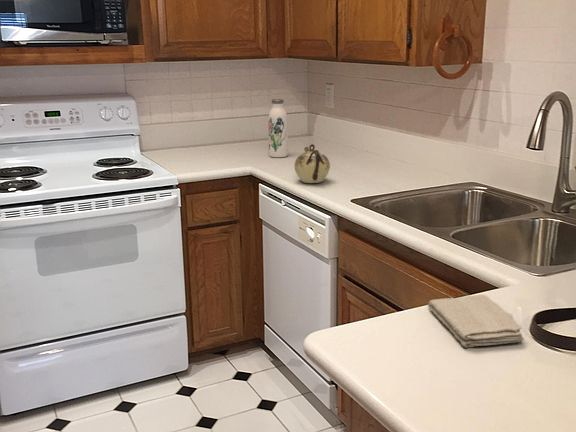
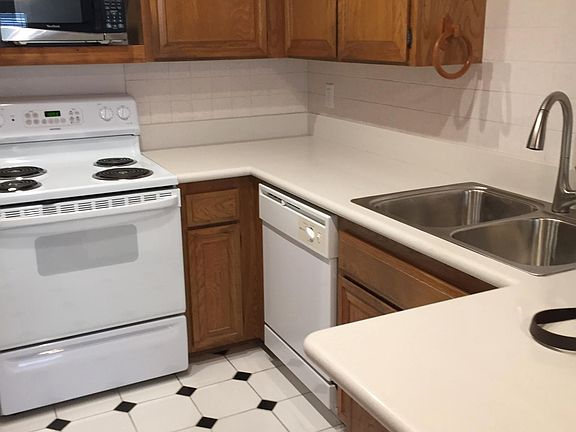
- washcloth (474, 317)
- teapot (311, 162)
- water bottle (278, 127)
